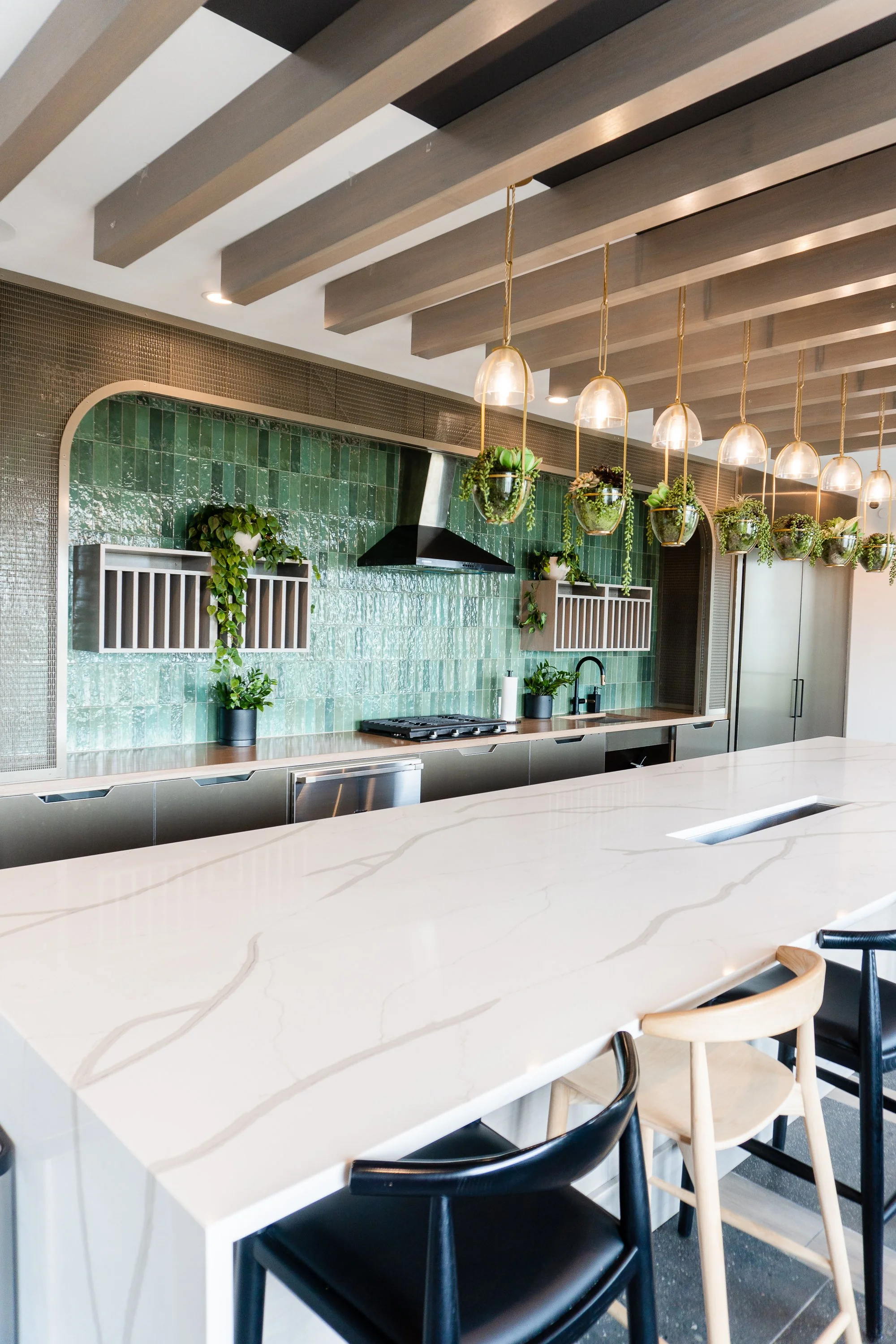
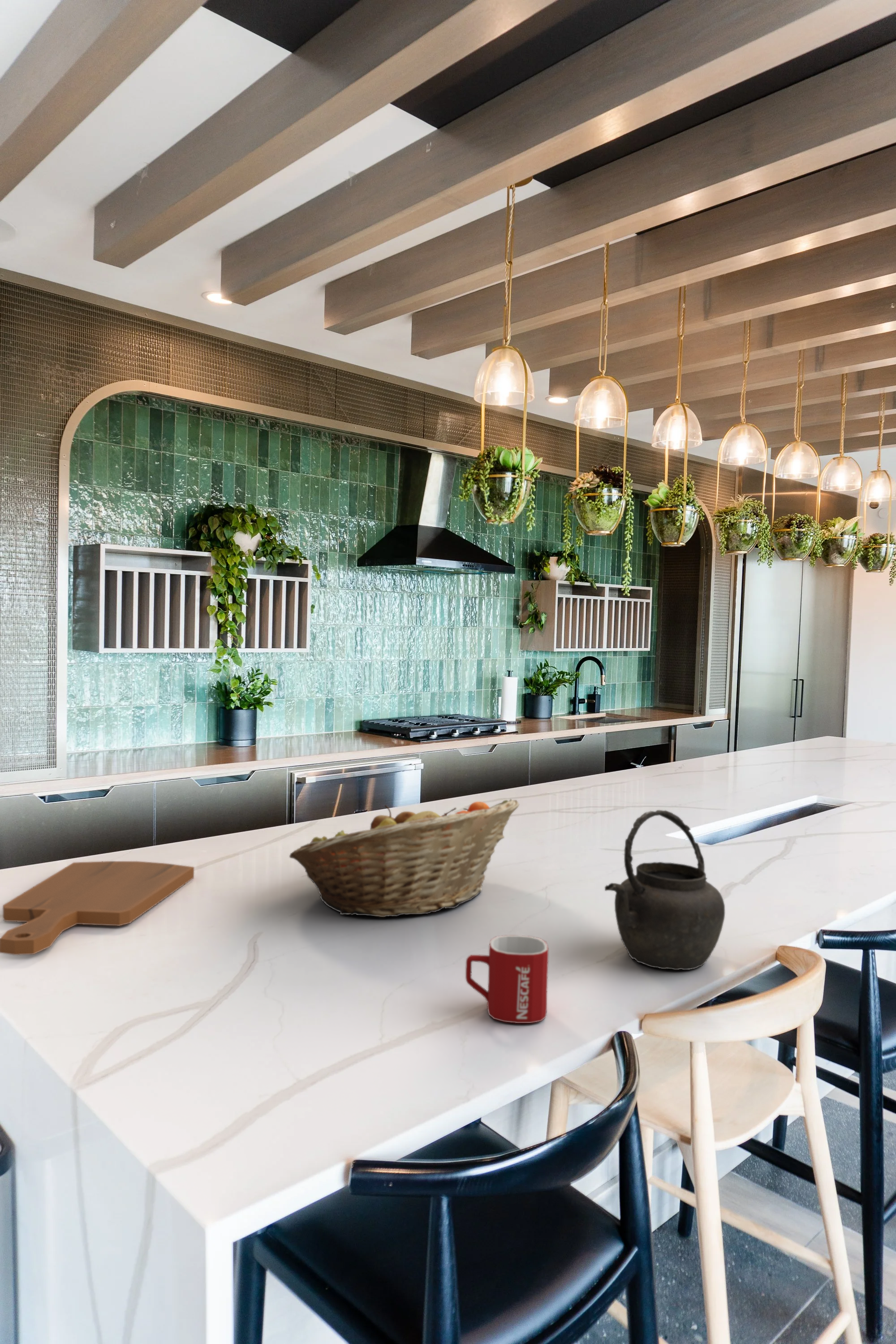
+ cutting board (95, 895)
+ kettle (656, 887)
+ mug (506, 978)
+ fruit basket (410, 847)
